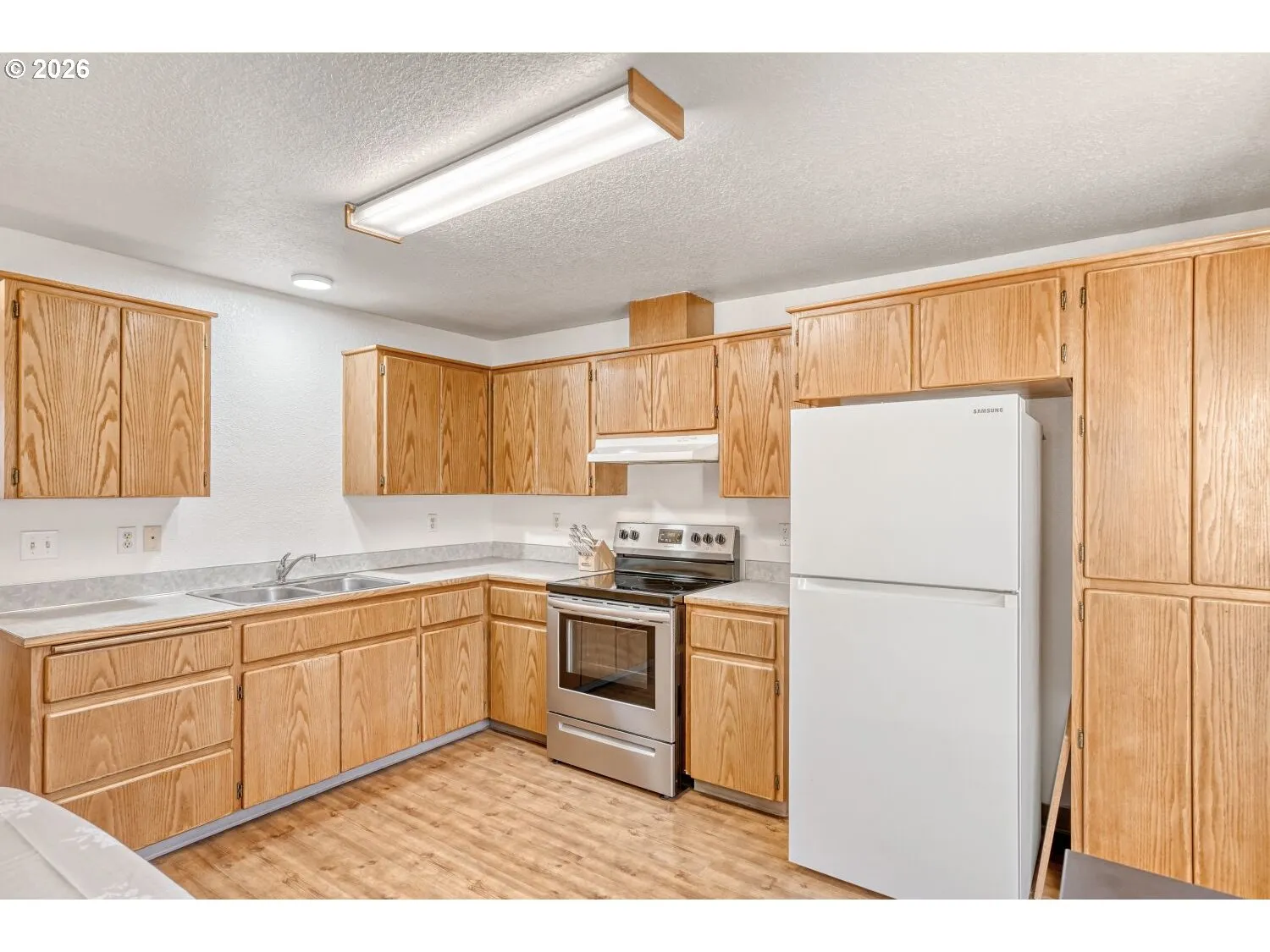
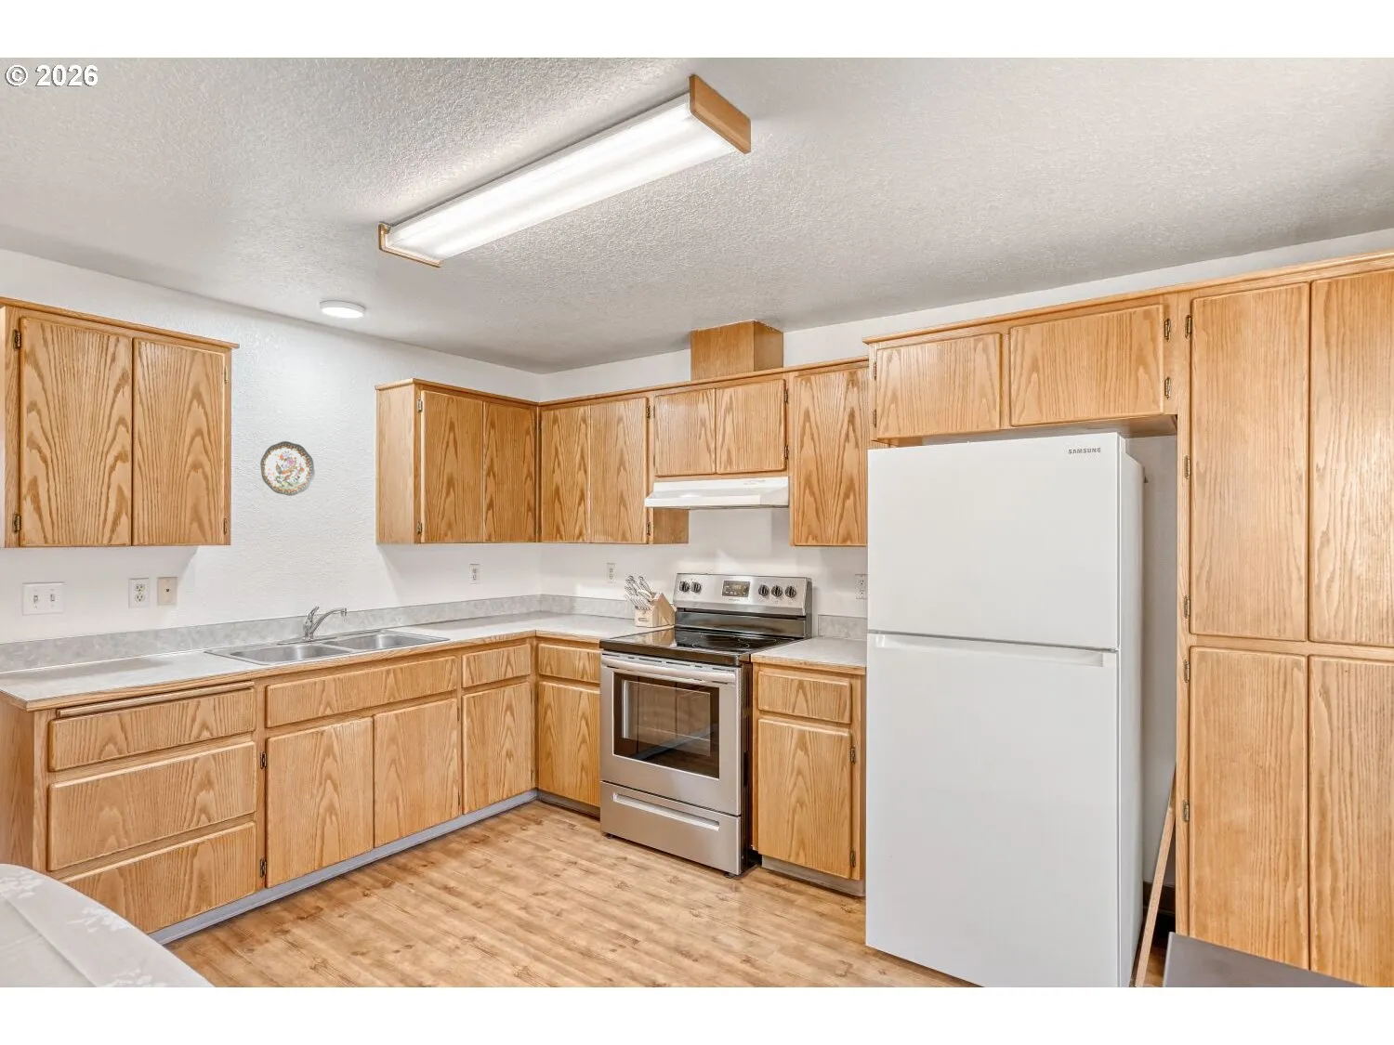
+ decorative plate (286, 468)
